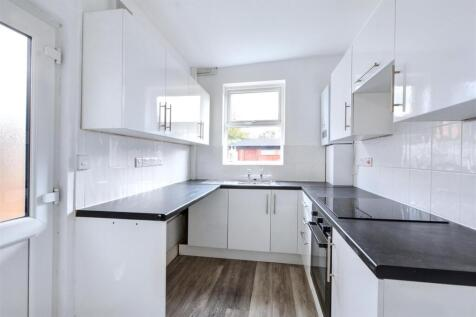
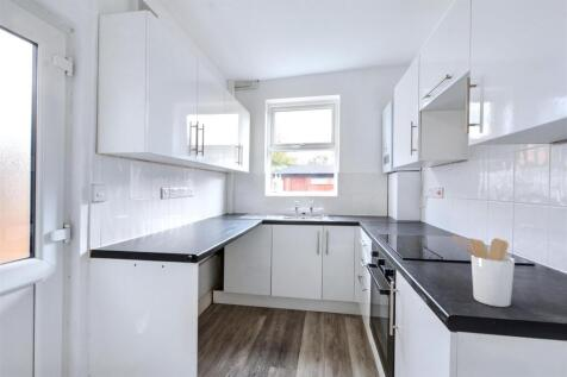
+ utensil holder (480, 266)
